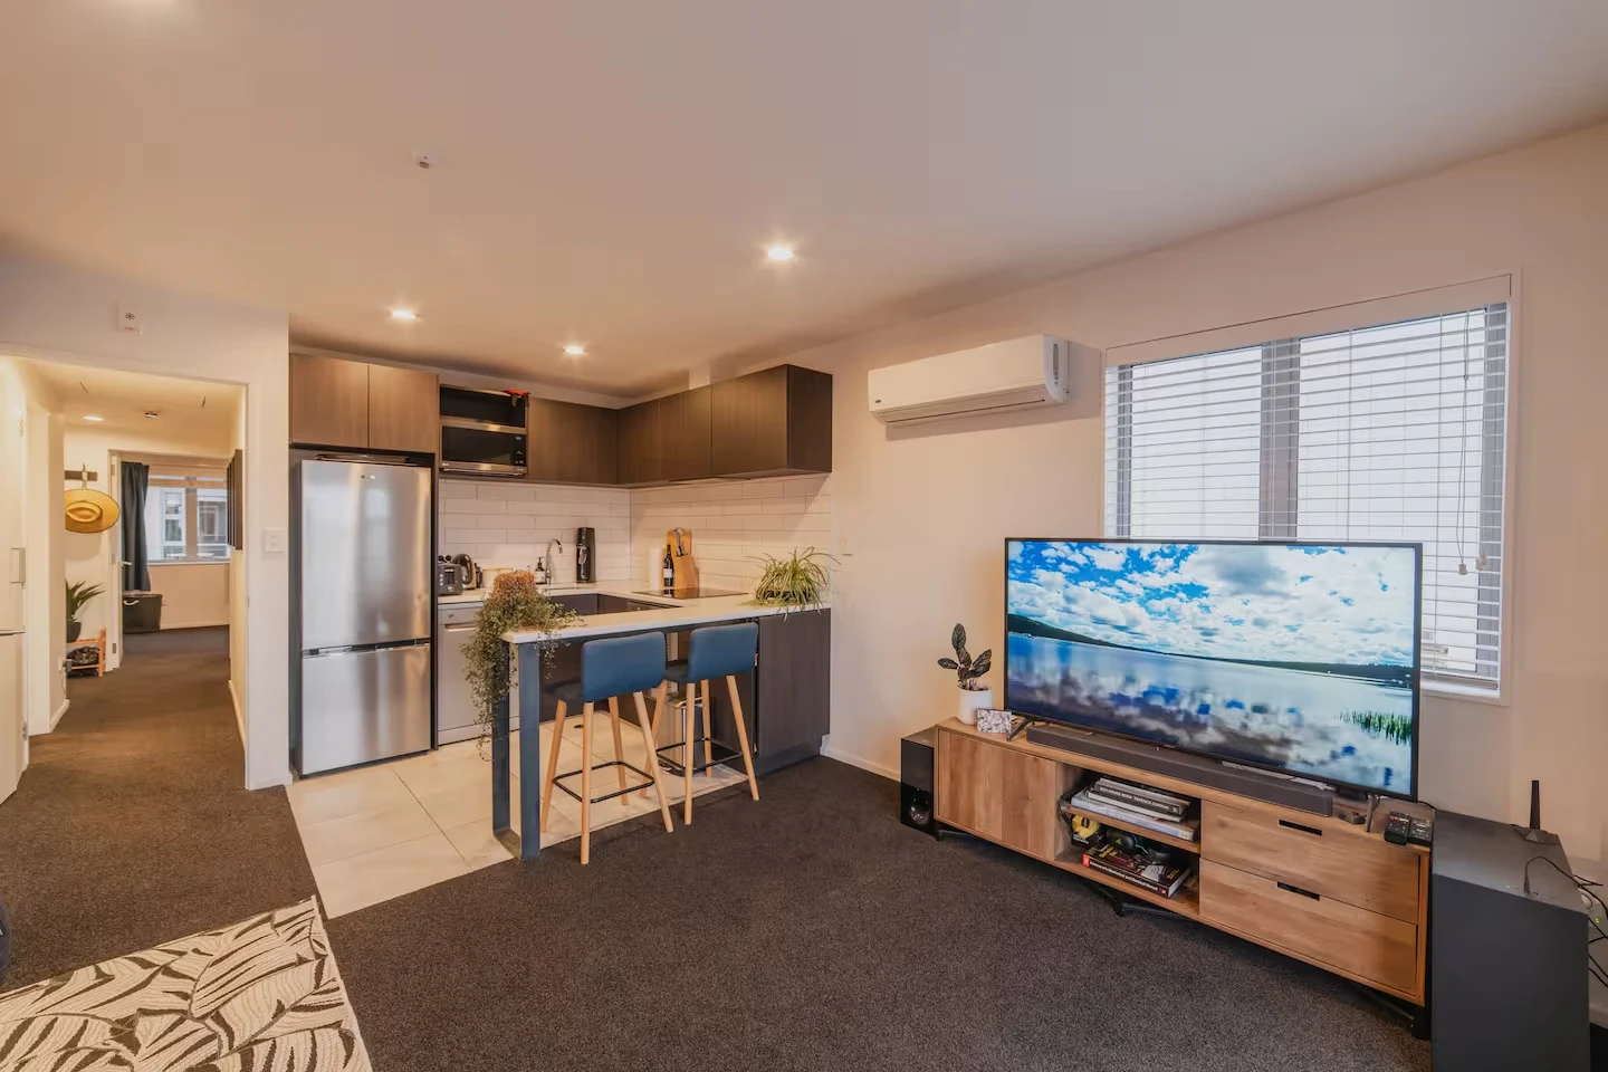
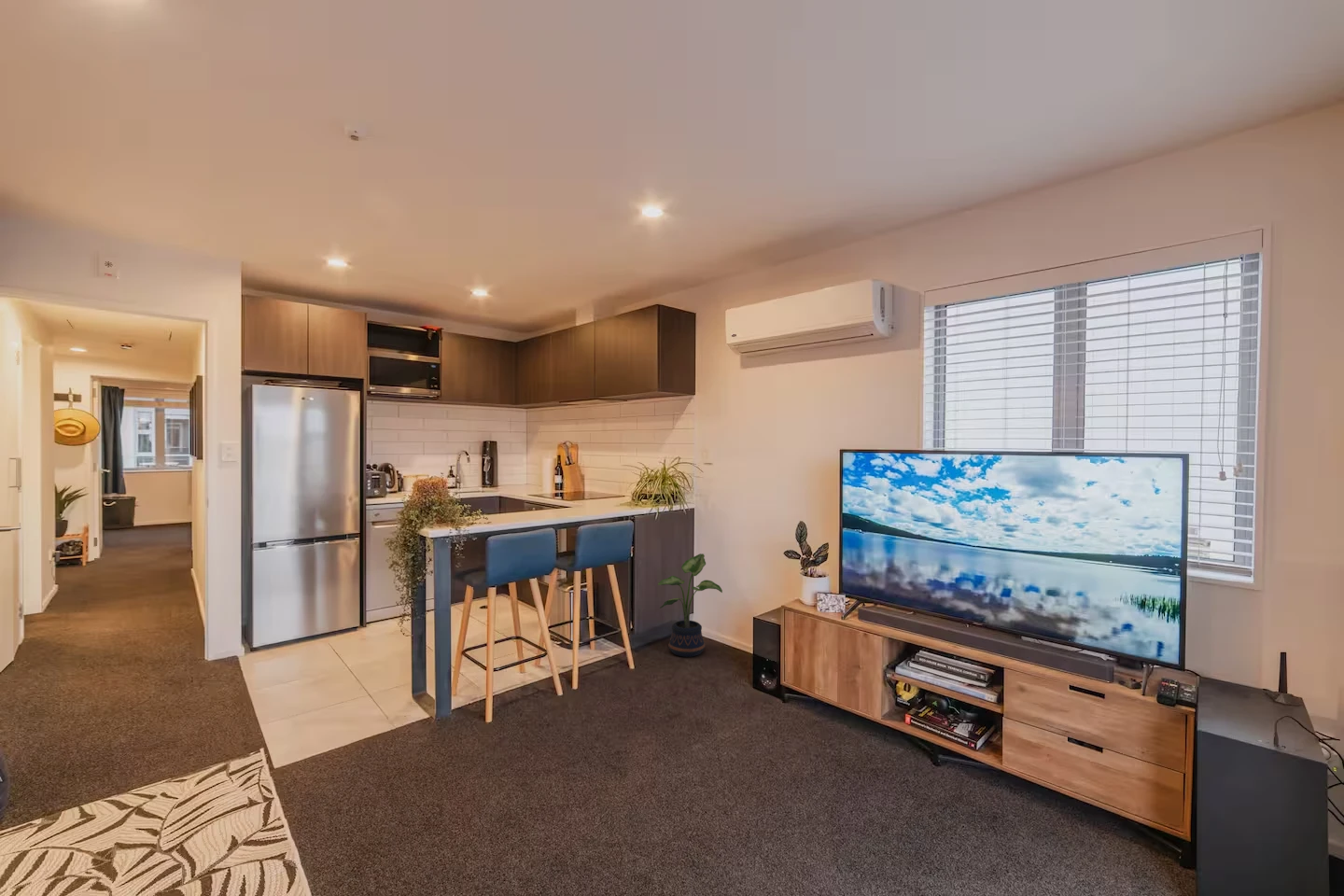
+ potted plant (690, 605)
